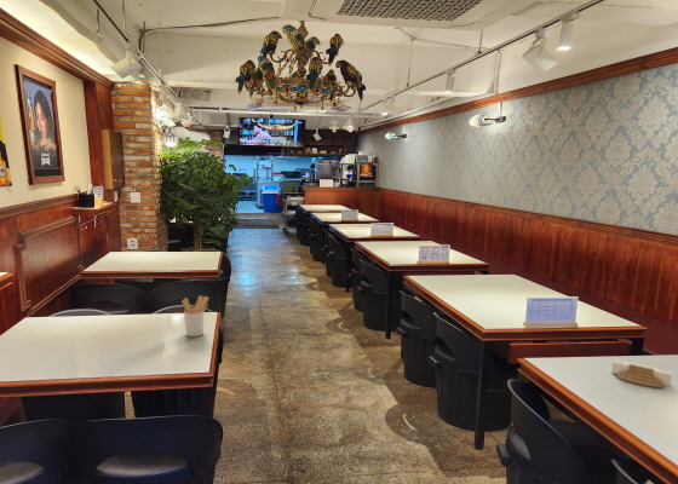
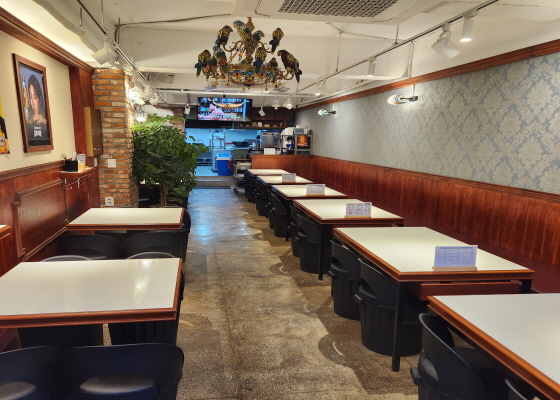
- architectural model (640, 374)
- utensil holder (196, 315)
